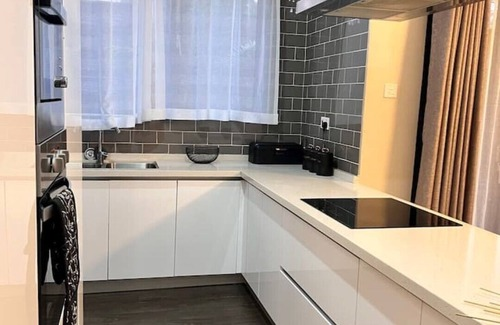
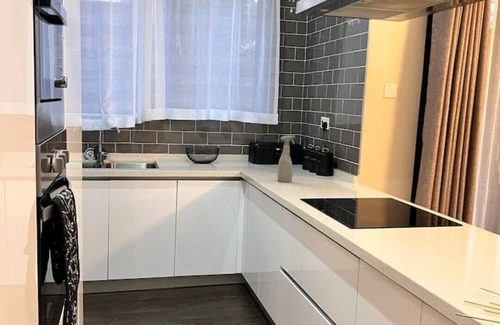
+ spray bottle (285, 158)
